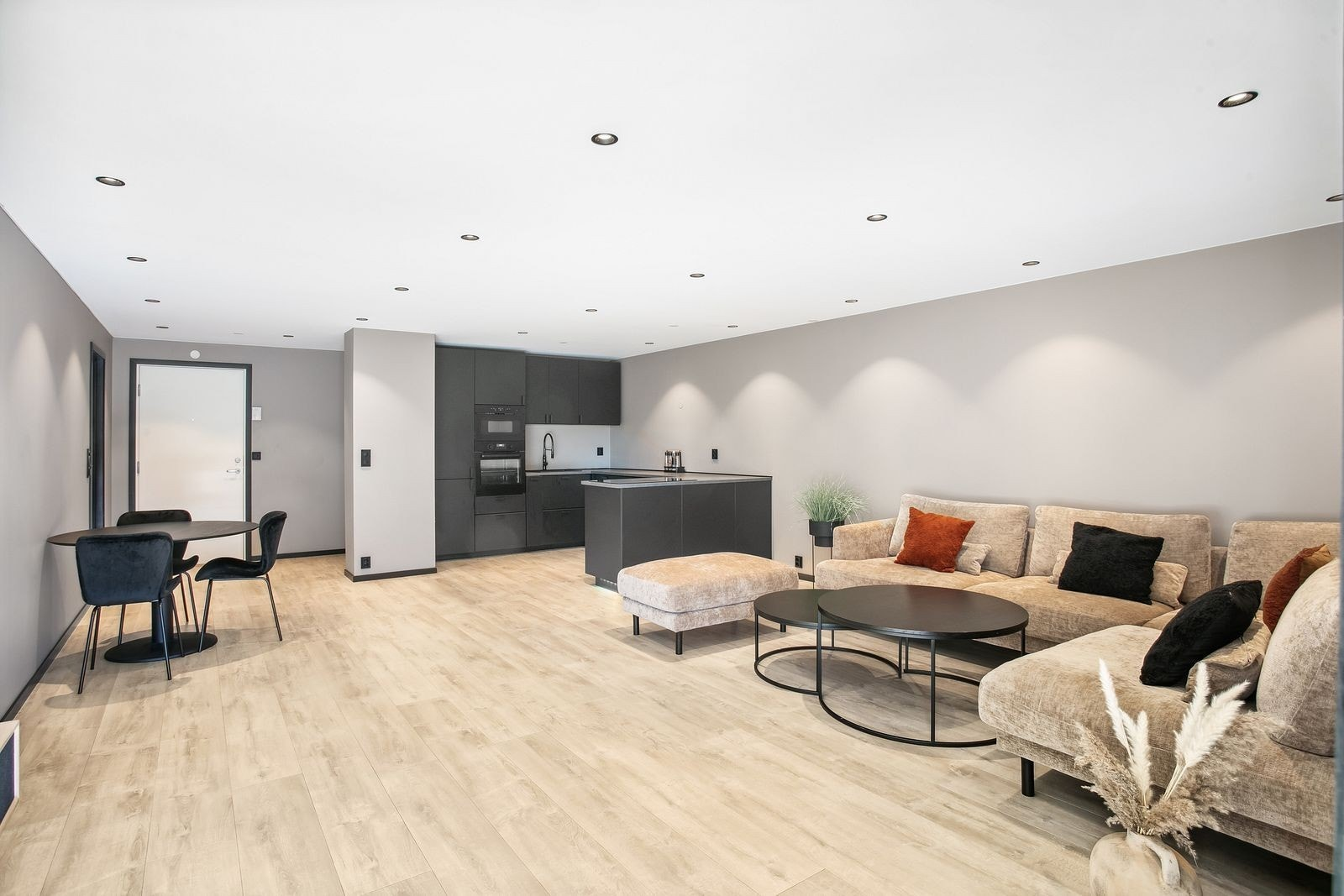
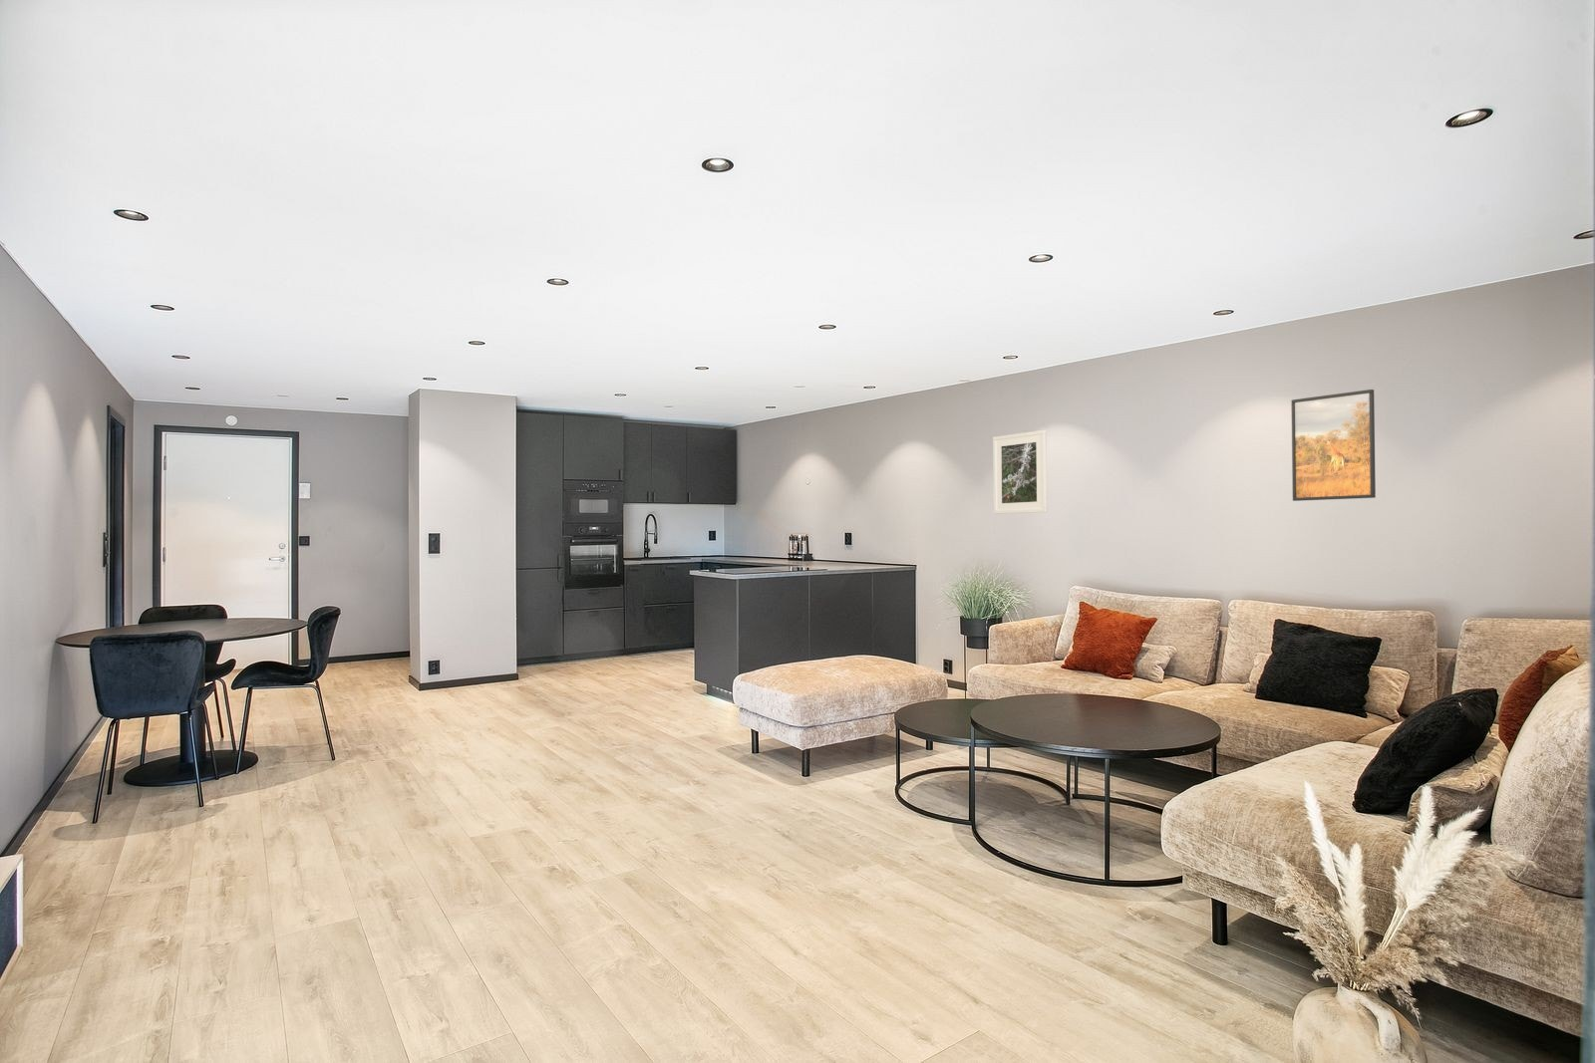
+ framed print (1018, 473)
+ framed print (1332, 446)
